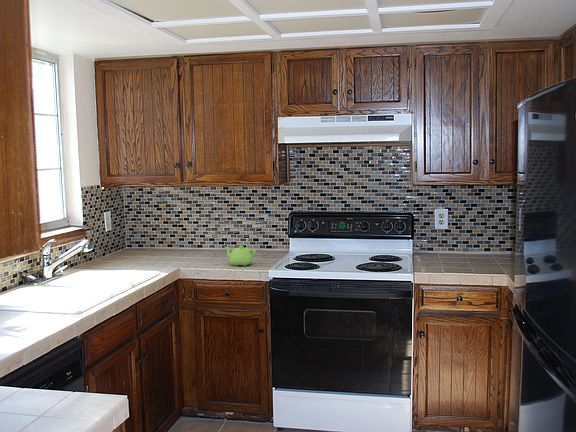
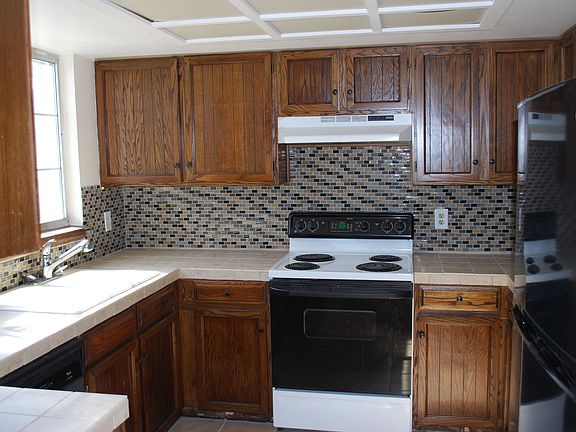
- teapot (240, 255)
